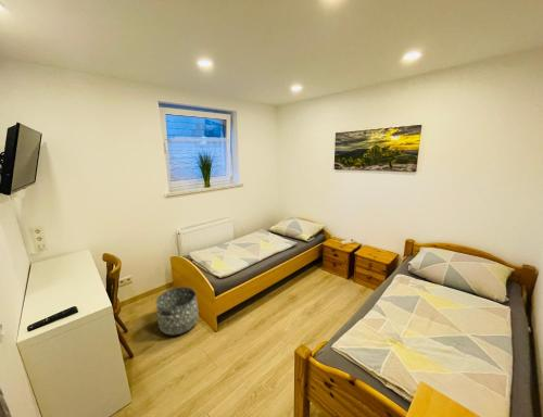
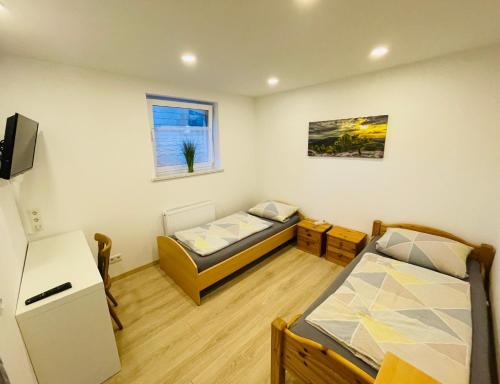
- basket (178, 311)
